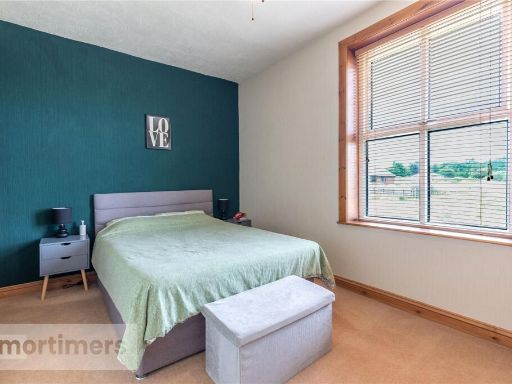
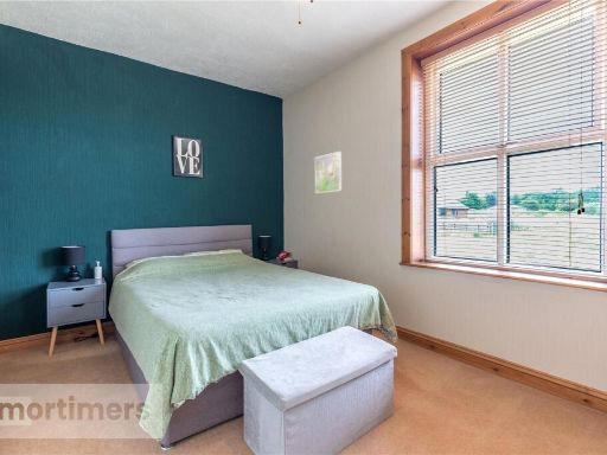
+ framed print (327, 173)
